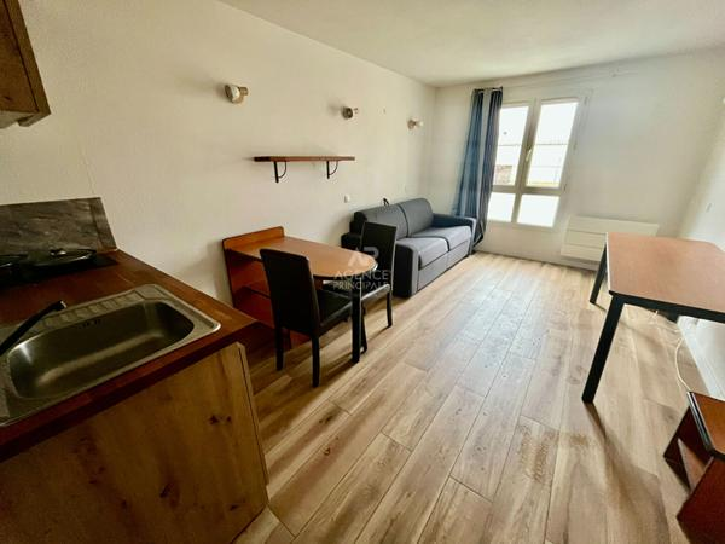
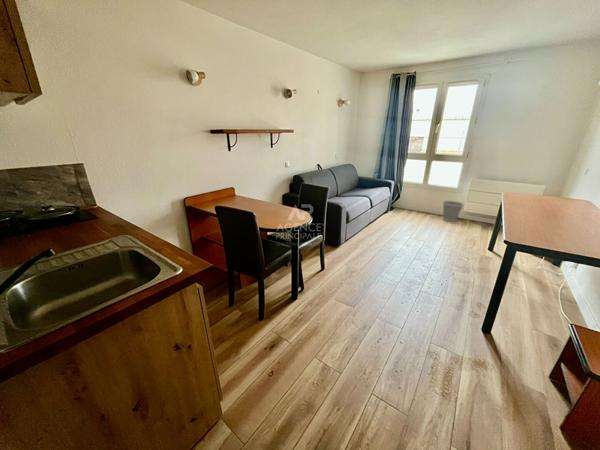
+ wastebasket (451, 211)
